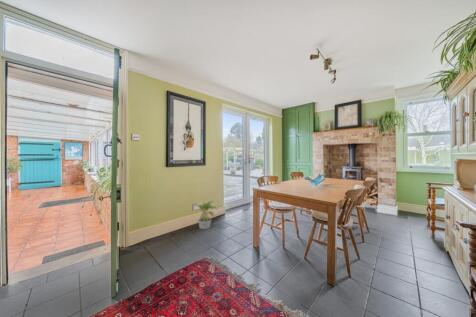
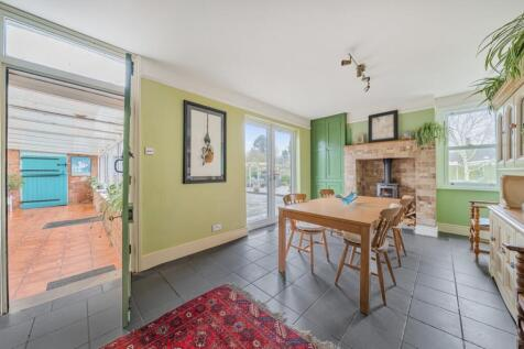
- potted plant (204, 214)
